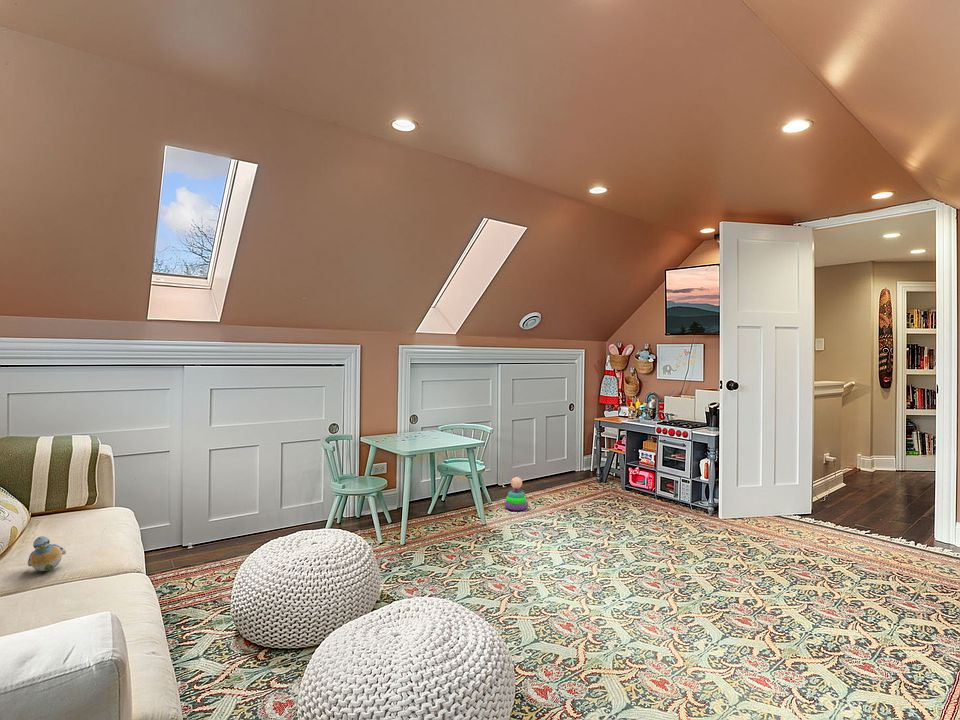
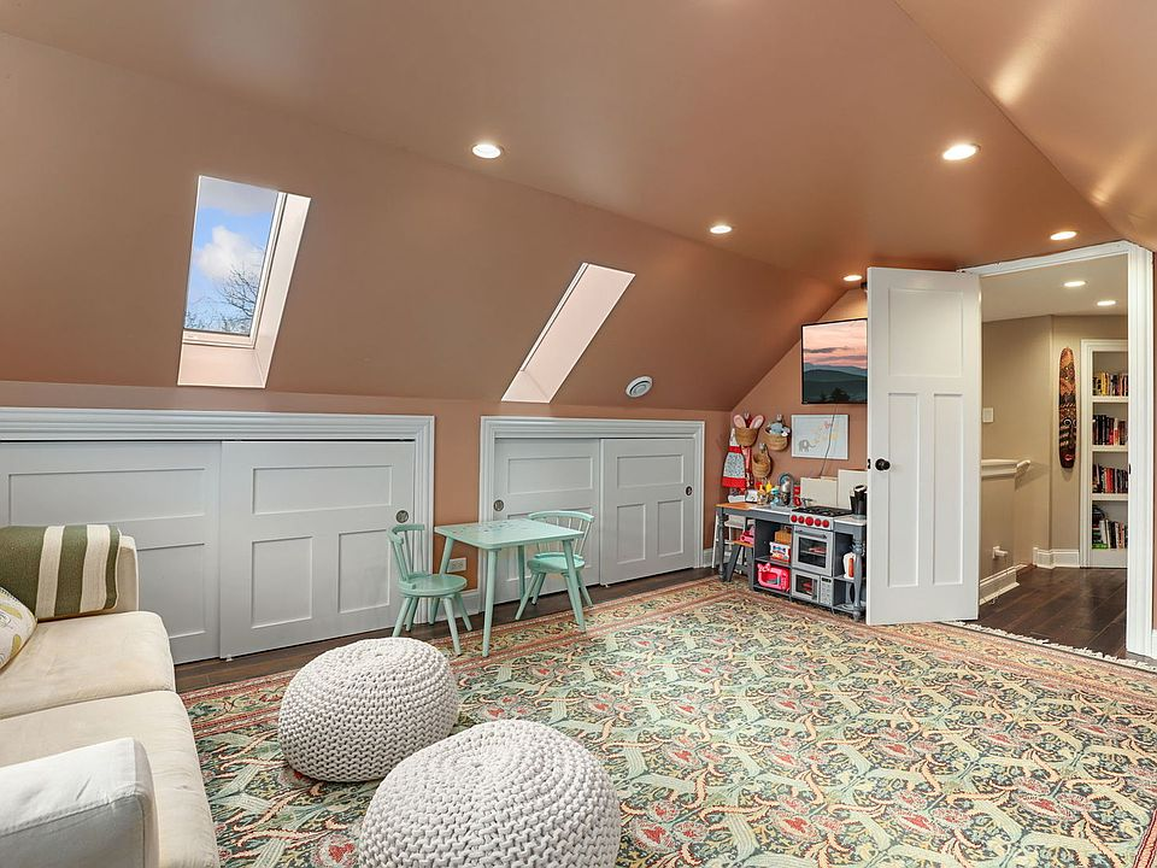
- stacking toy (516, 492)
- plush toy (47, 551)
